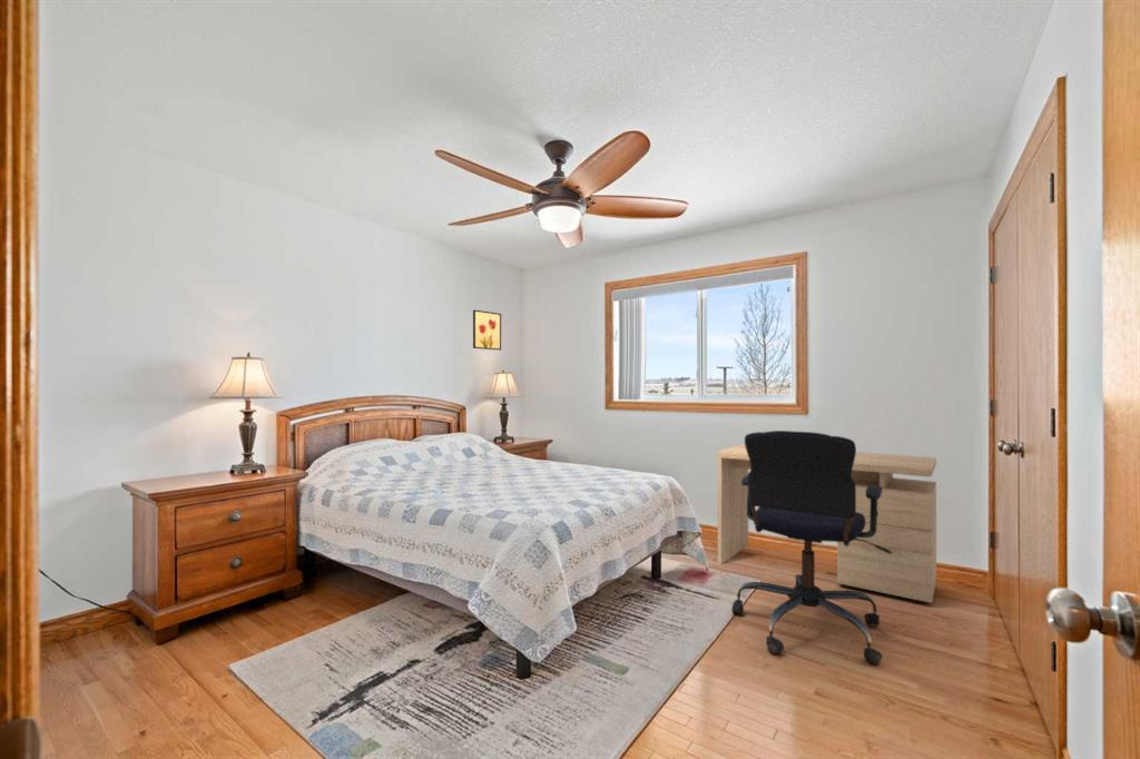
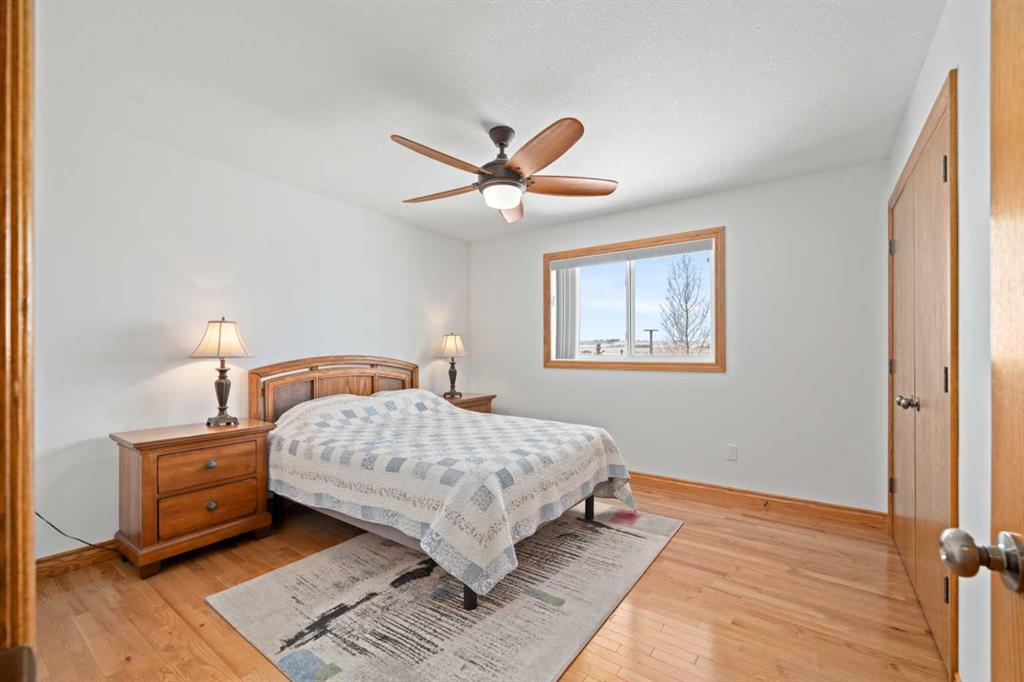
- wall art (487, 331)
- desk (837, 542)
- office chair (806, 528)
